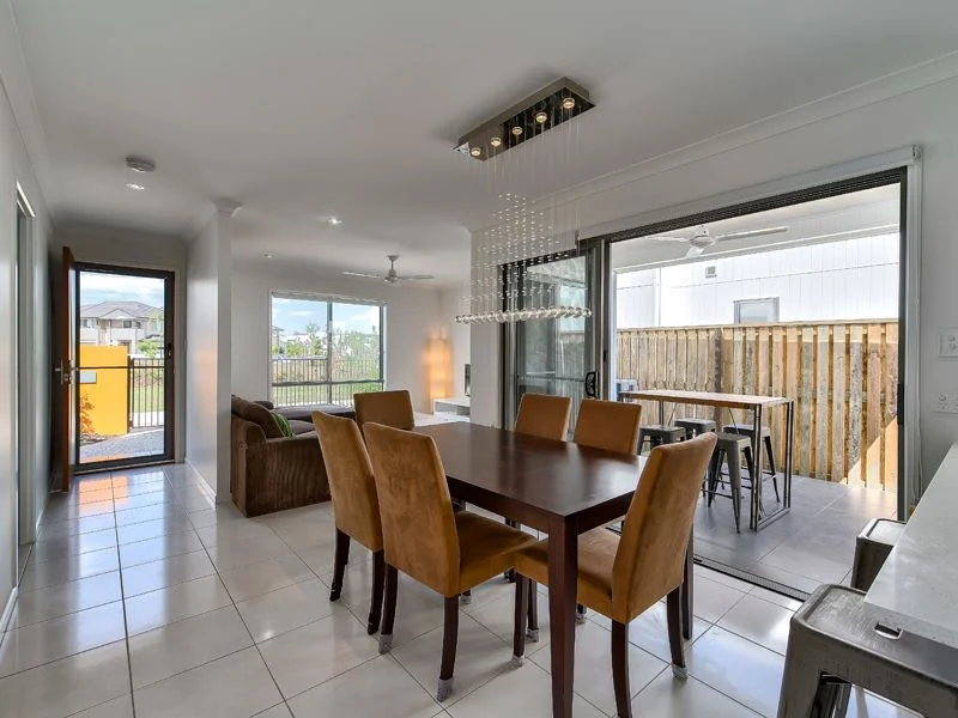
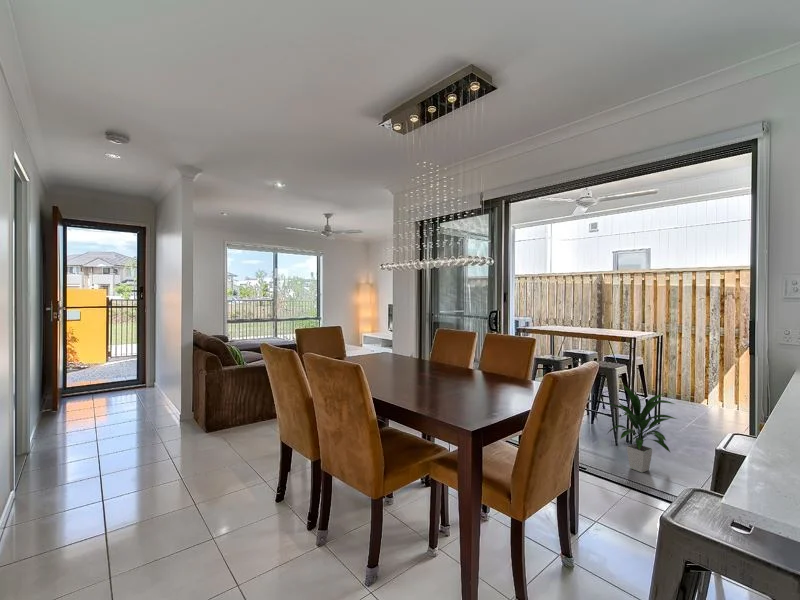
+ indoor plant (642, 428)
